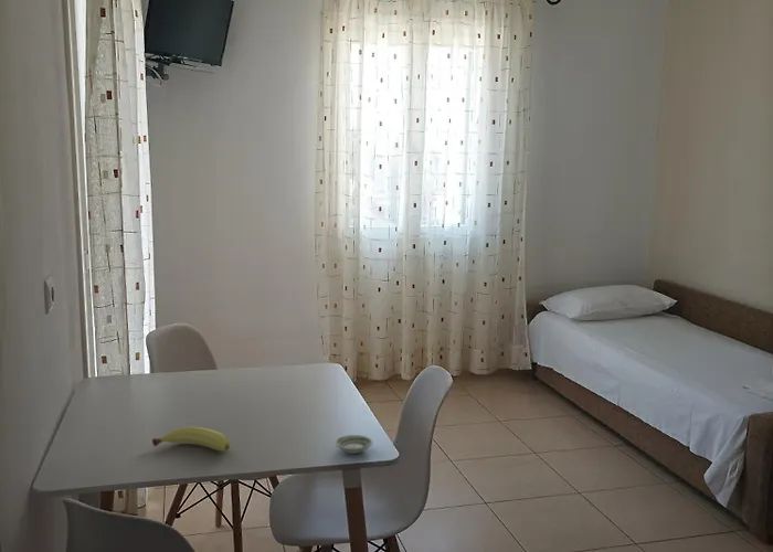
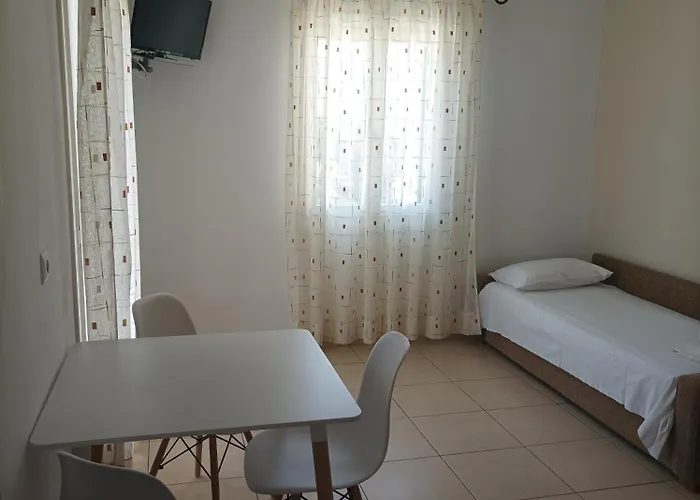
- saucer (353, 445)
- fruit (194, 440)
